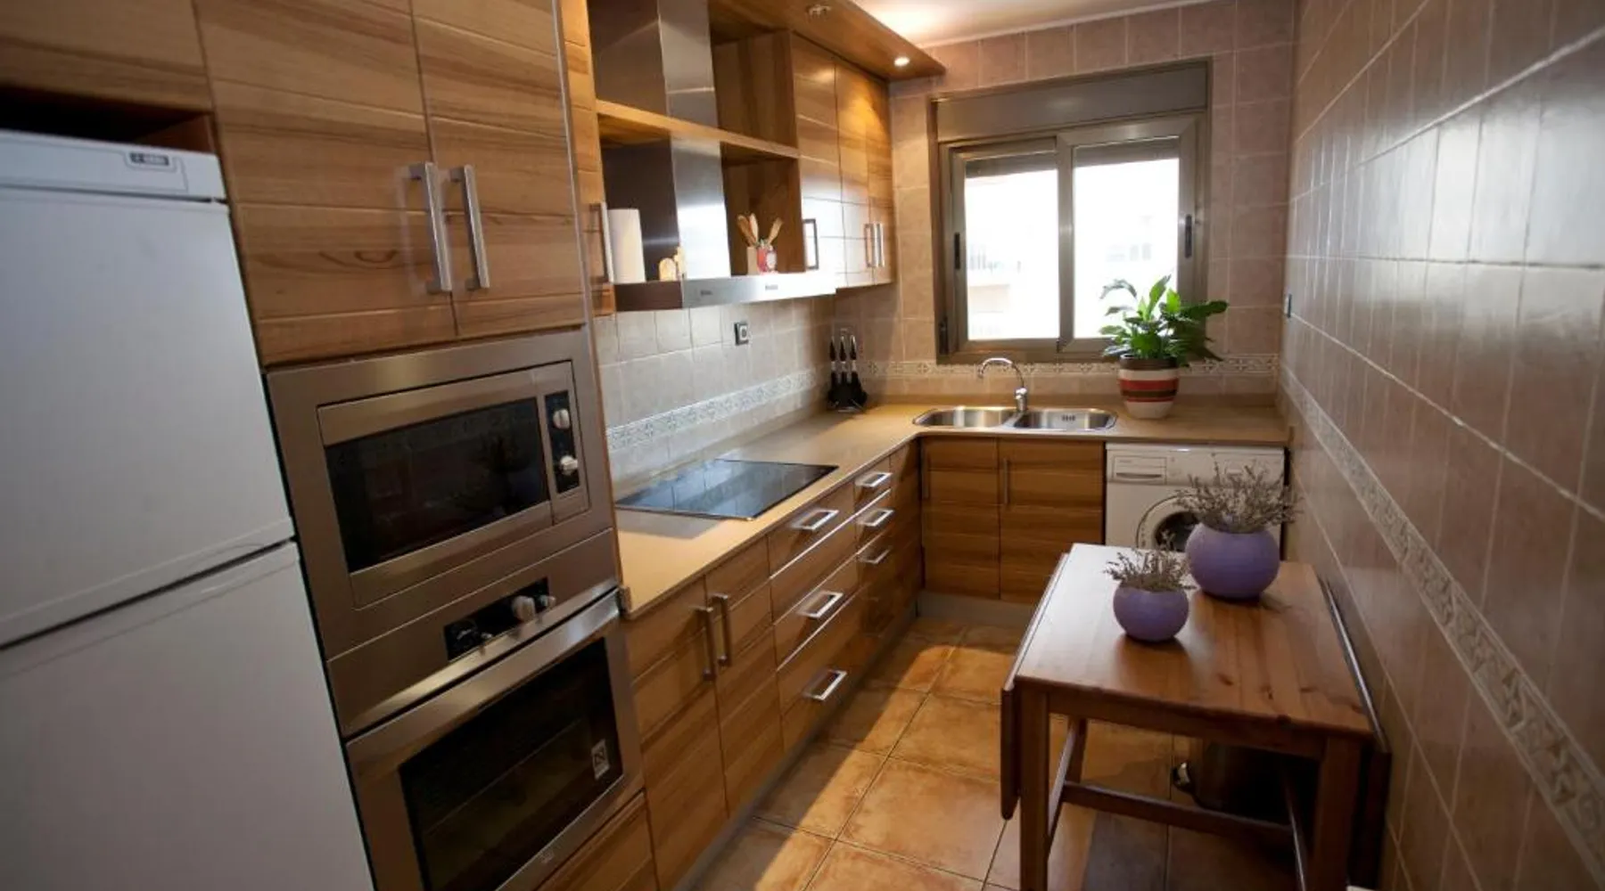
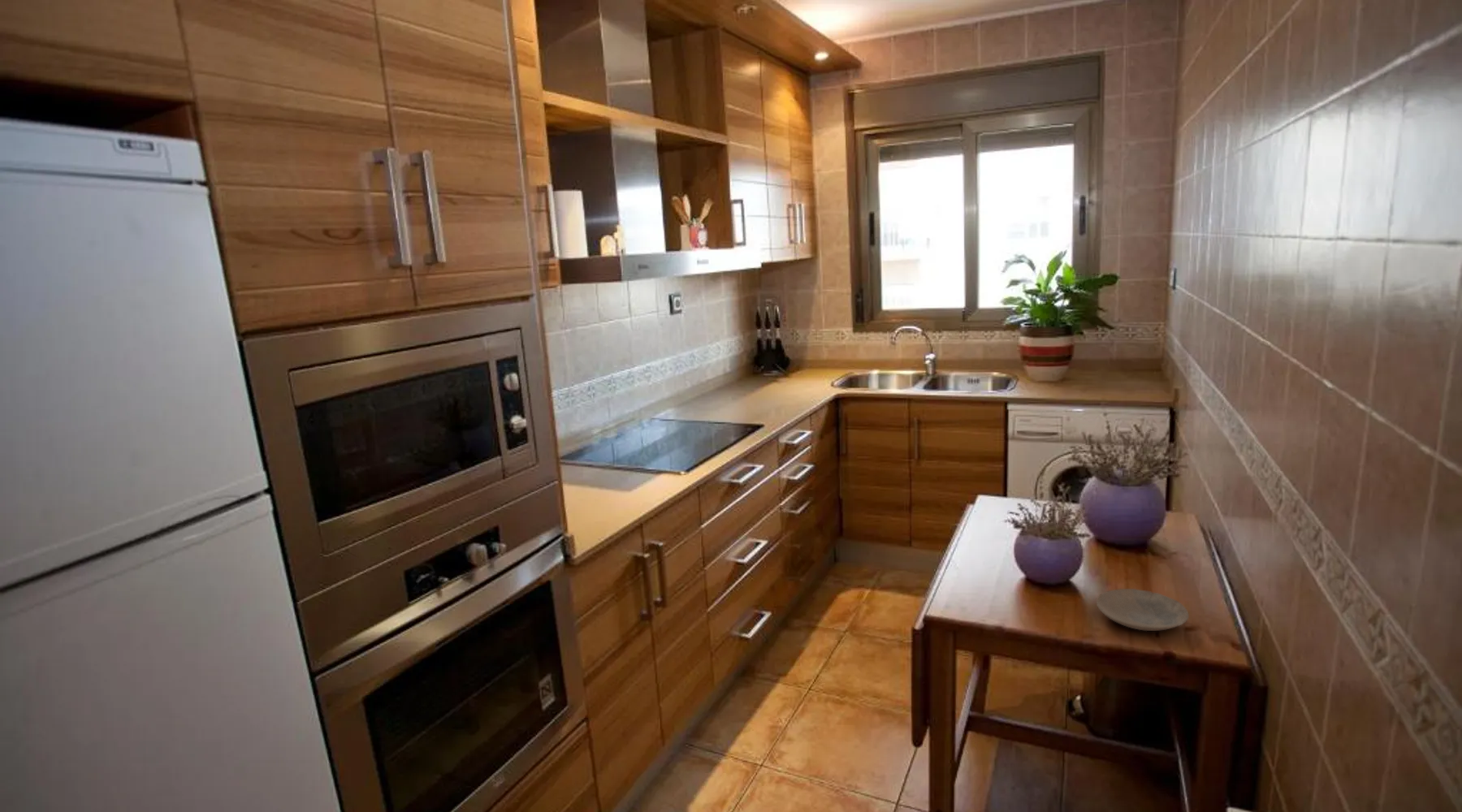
+ plate (1140, 612)
